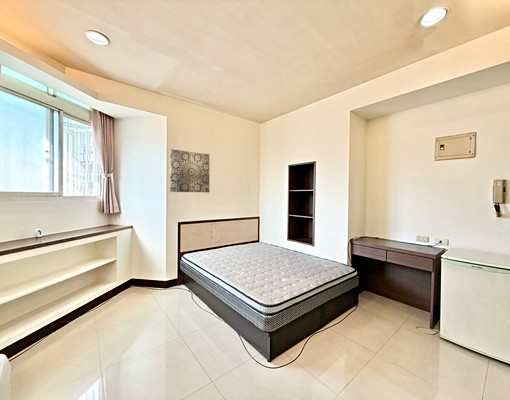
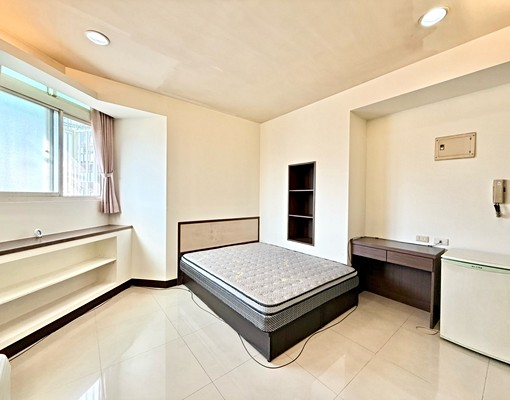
- wall art (190, 172)
